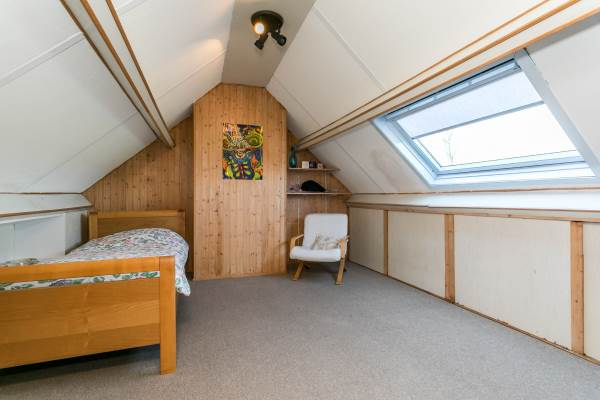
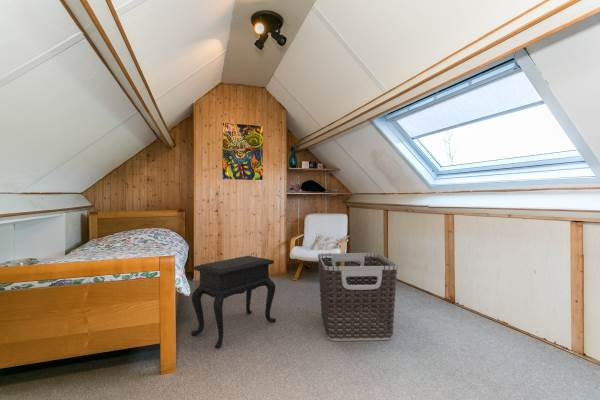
+ clothes hamper (354, 292)
+ side table (232, 293)
